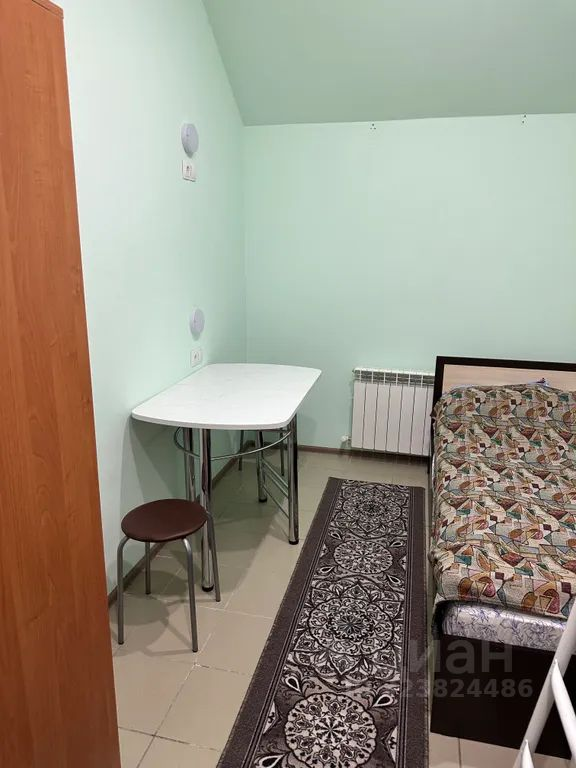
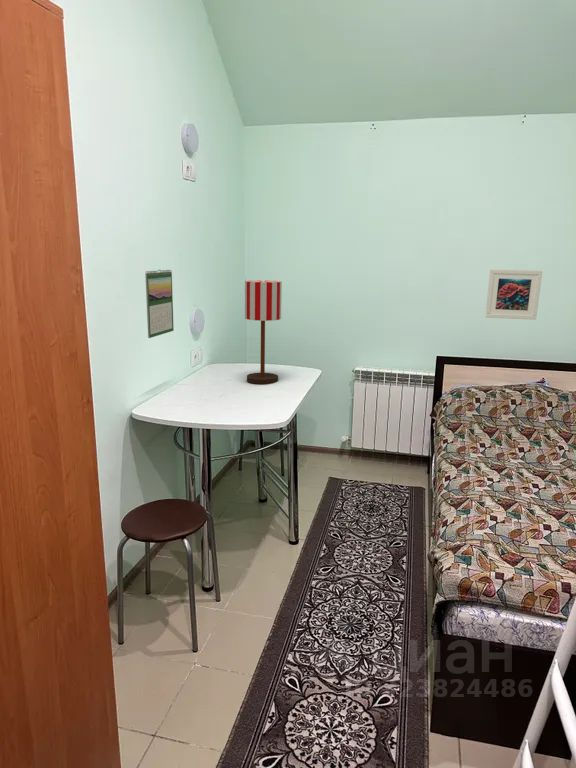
+ table lamp (262, 331)
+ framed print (513, 294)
+ calendar (160, 302)
